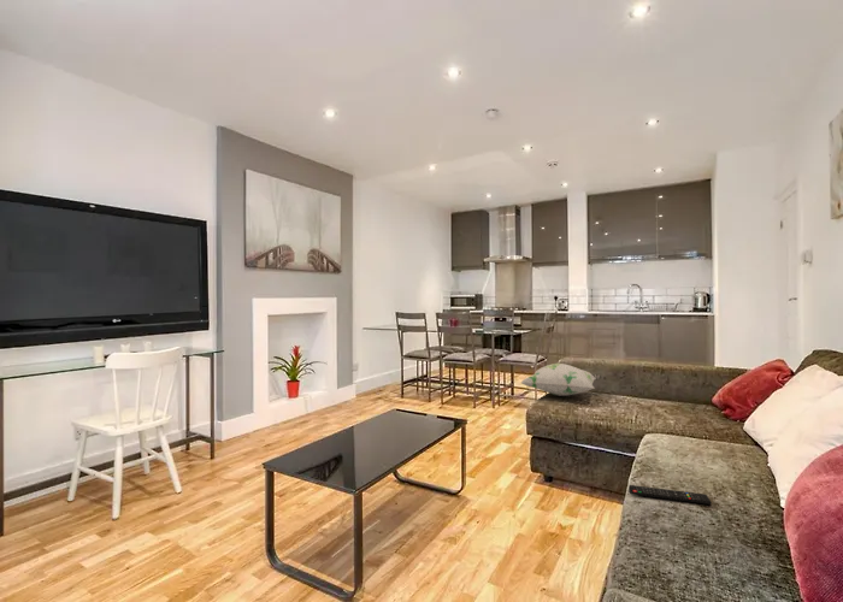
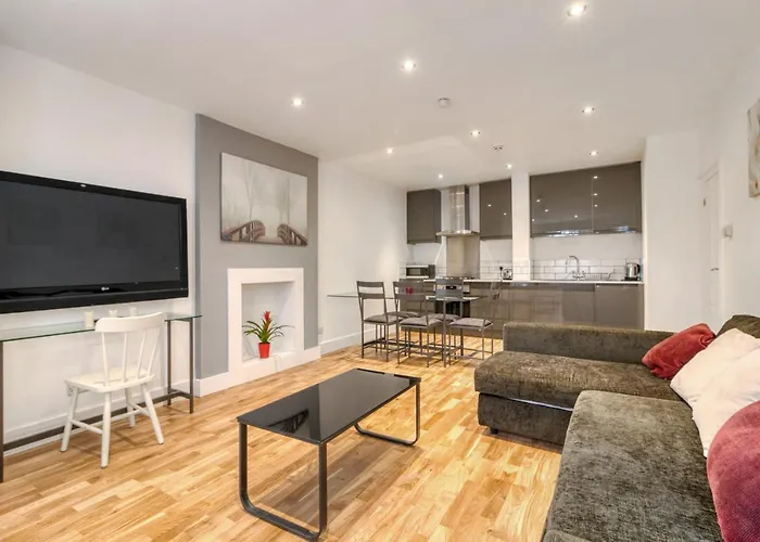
- remote control (667, 495)
- decorative pillow (562, 379)
